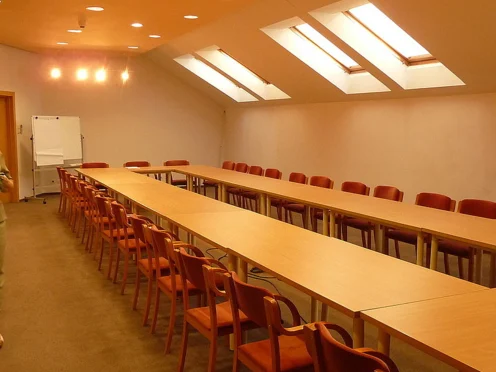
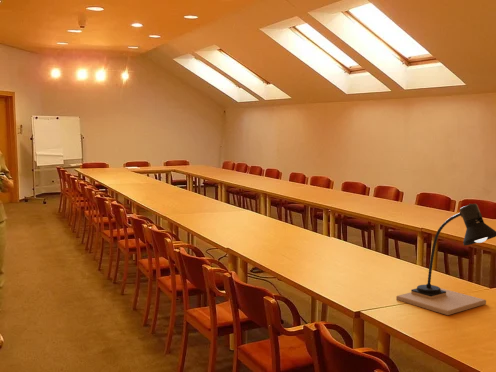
+ desk lamp (464, 245)
